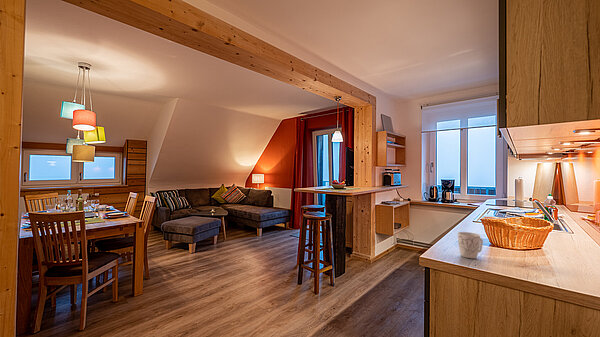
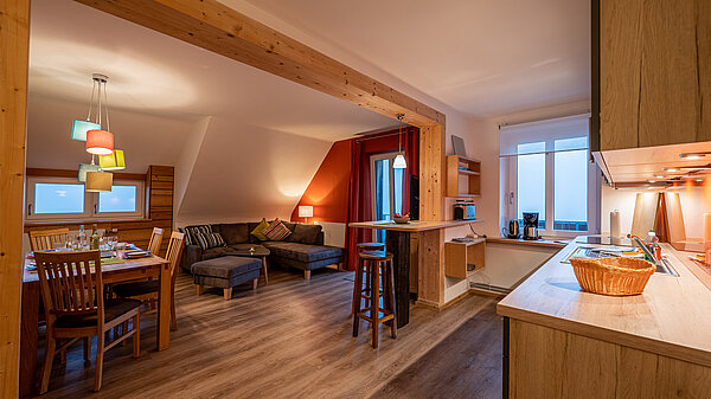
- mug (471, 245)
